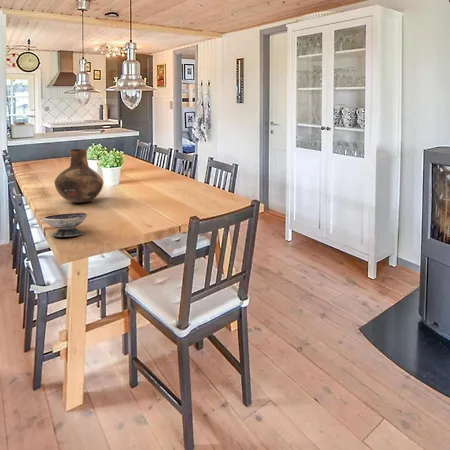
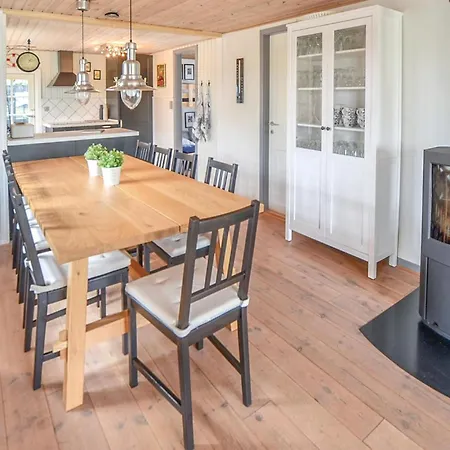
- vase (79, 176)
- bowl (65, 224)
